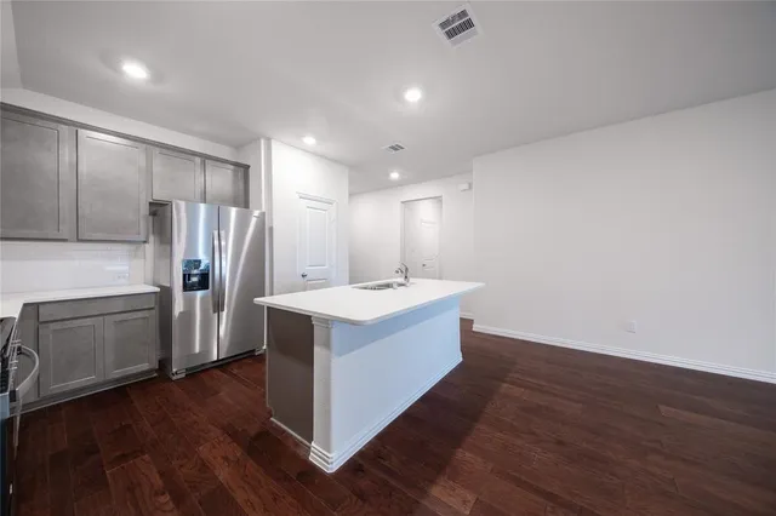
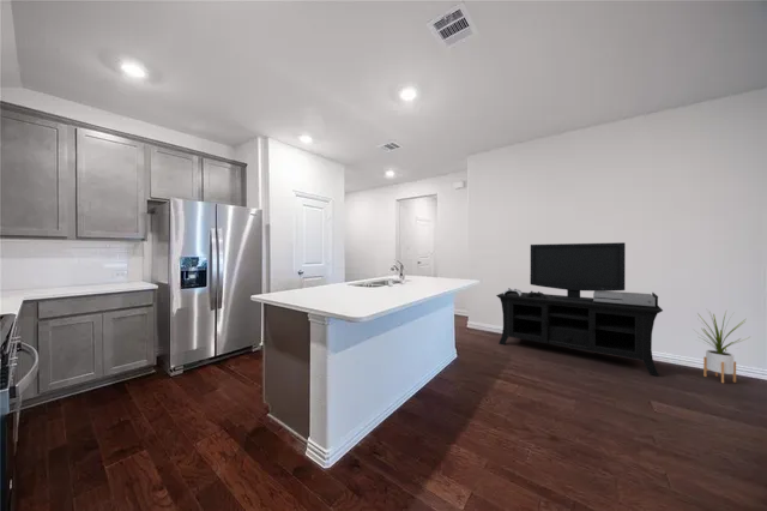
+ media console (568, 297)
+ house plant (720, 344)
